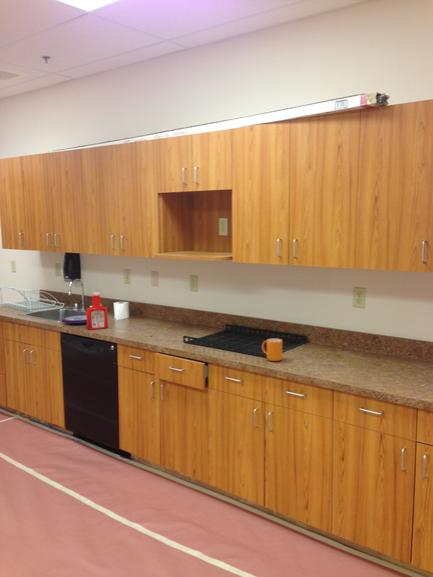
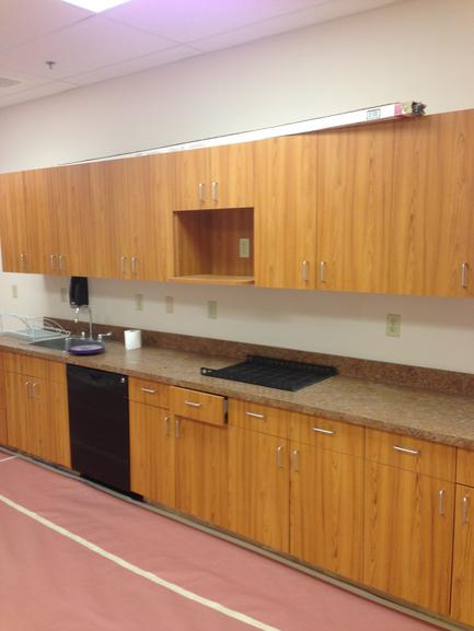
- mug (271, 349)
- soap bottle (96, 310)
